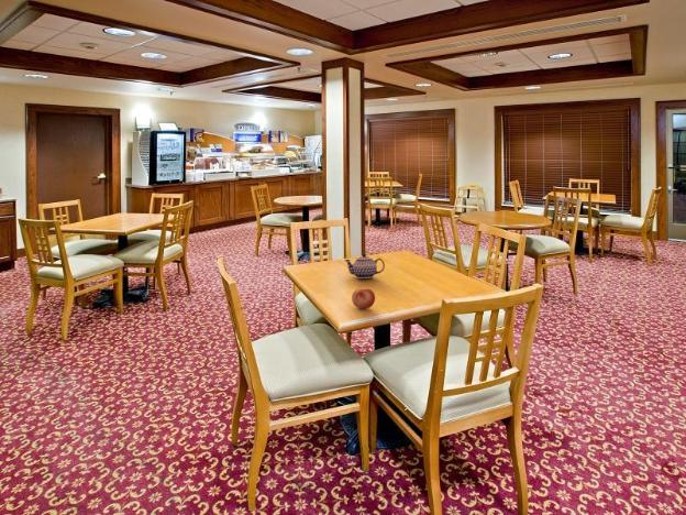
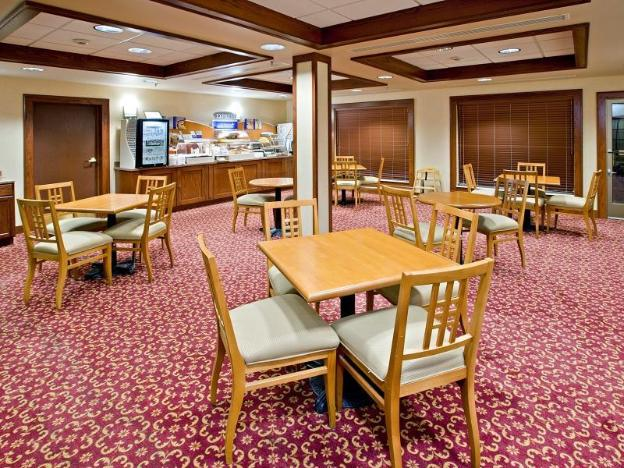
- teapot (364, 265)
- fruit (363, 298)
